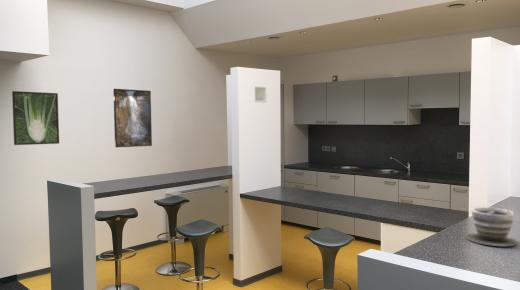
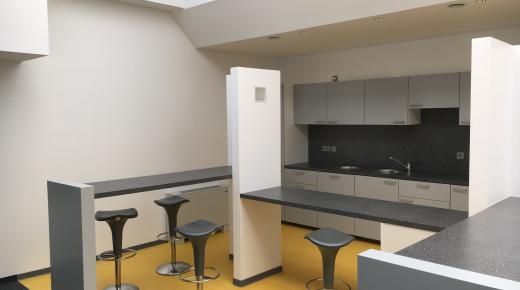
- planter (490, 225)
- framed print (133, 118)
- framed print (36, 118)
